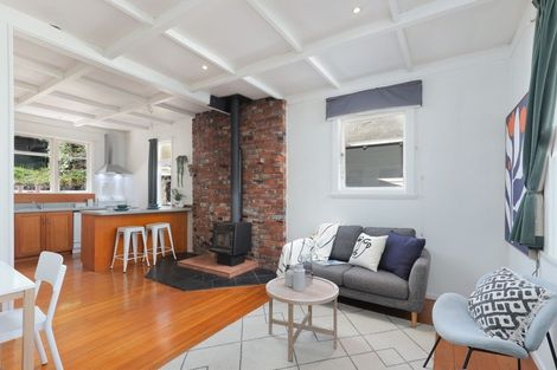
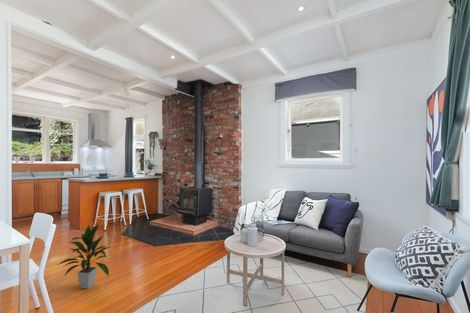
+ indoor plant (88, 256)
